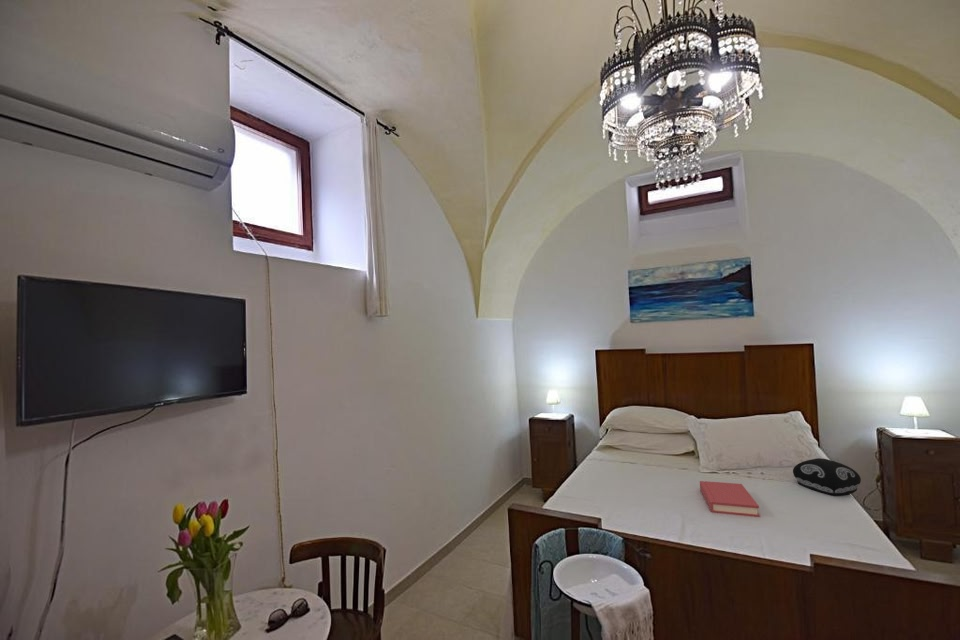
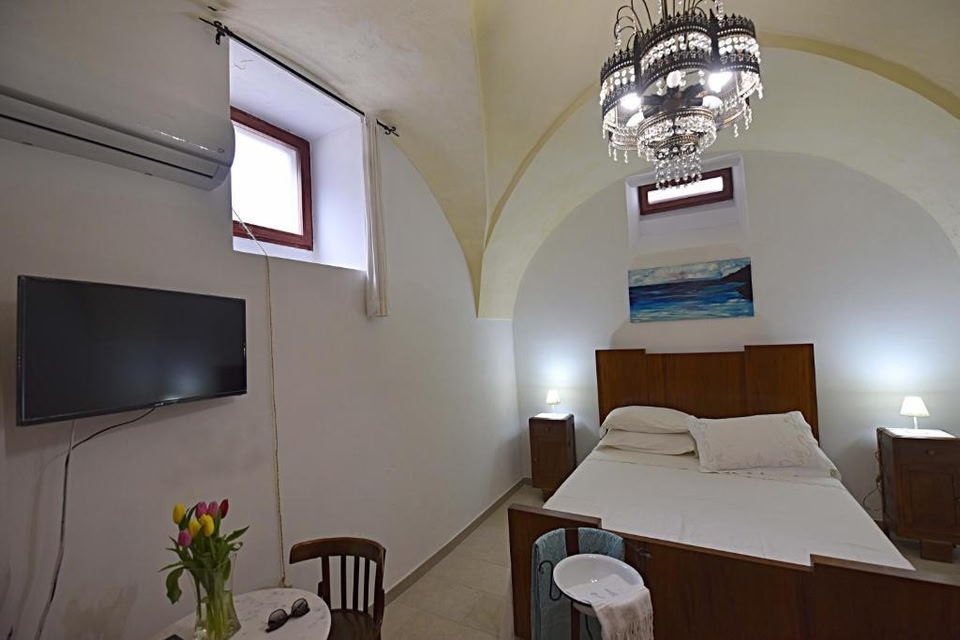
- cushion (825, 473)
- hardback book (727, 497)
